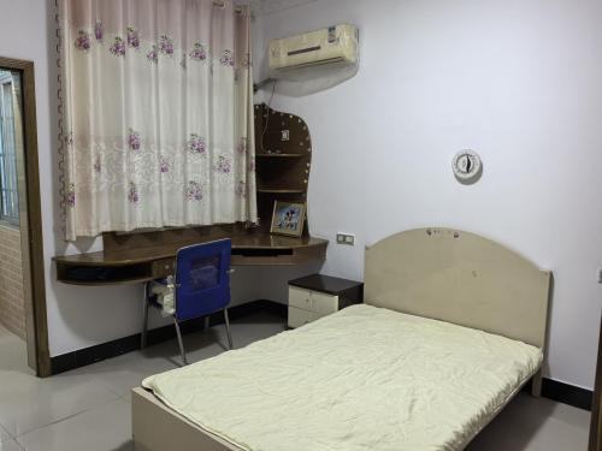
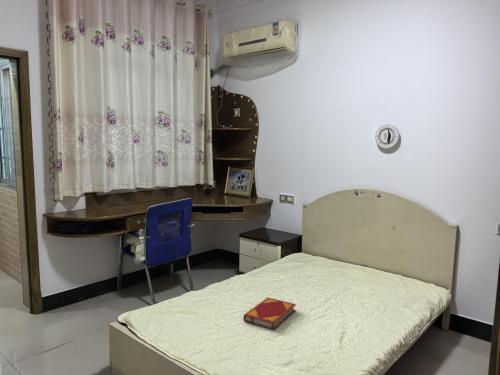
+ hardback book (270, 312)
